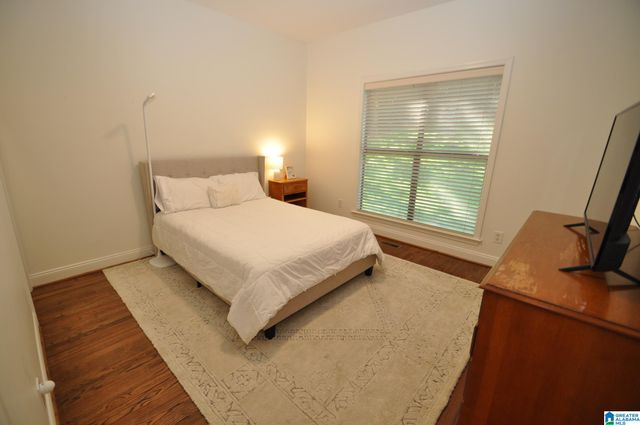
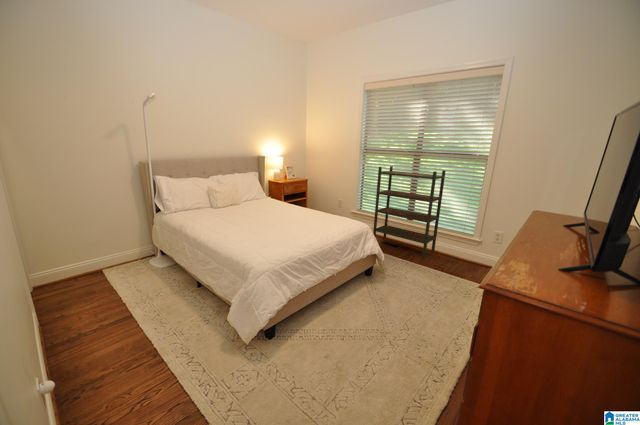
+ bookshelf (405, 210)
